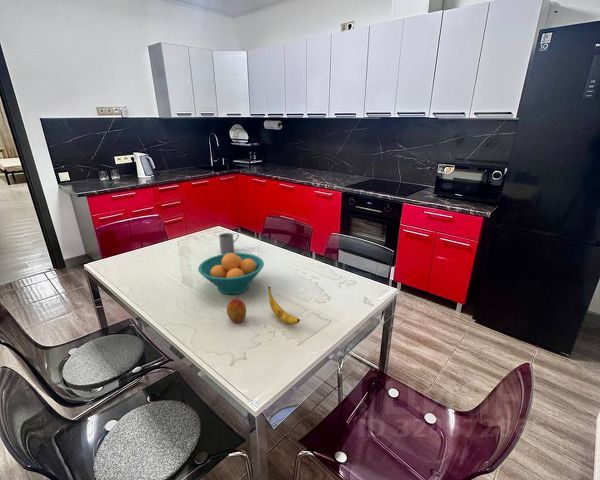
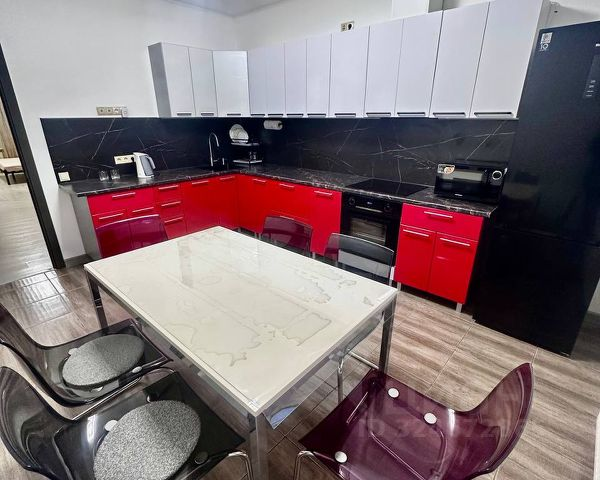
- banana (282, 309)
- fruit bowl (232, 271)
- mug (229, 242)
- apple (236, 308)
